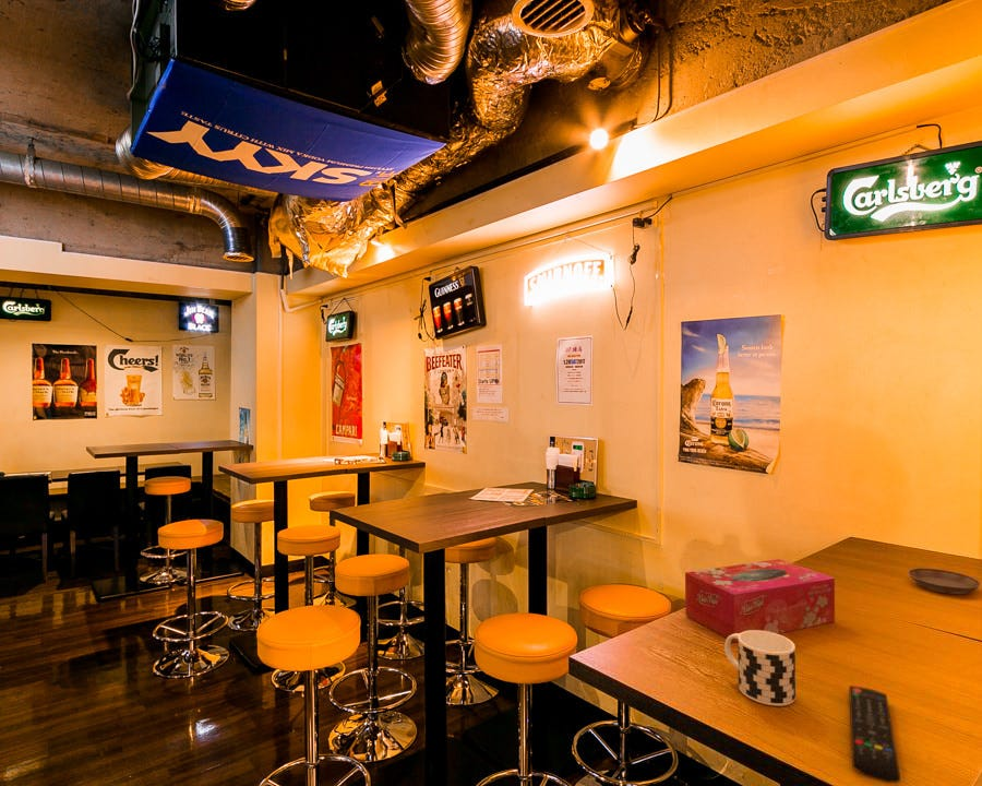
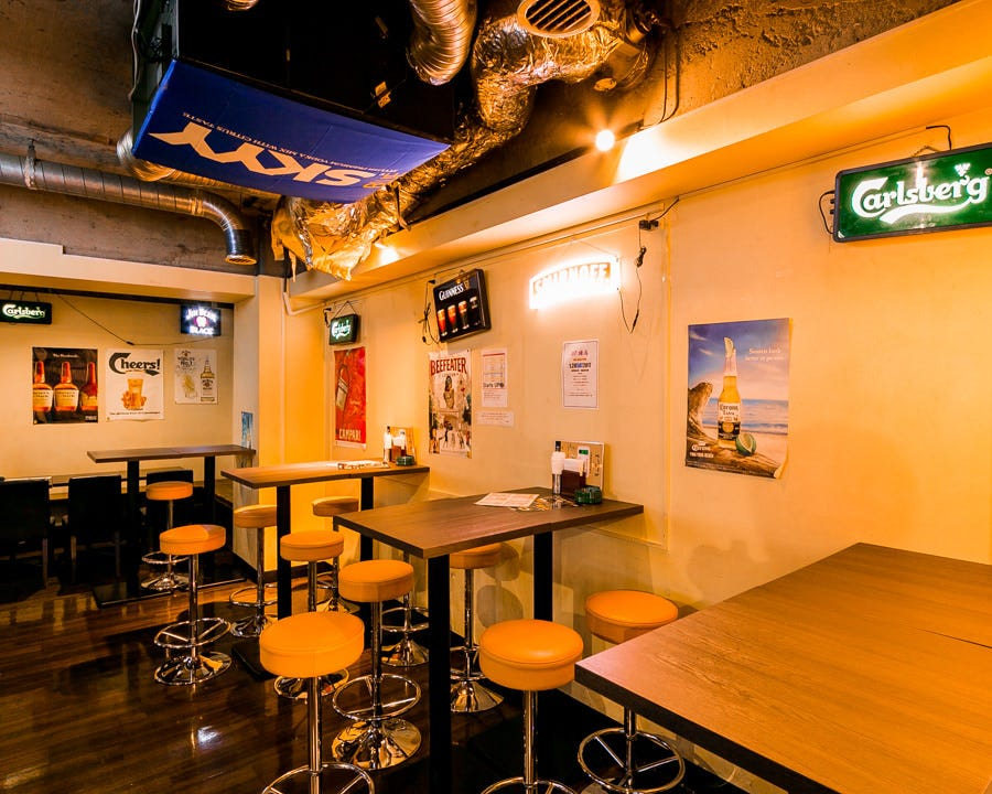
- saucer (943, 582)
- cup (757, 663)
- remote control (871, 728)
- tissue box (758, 596)
